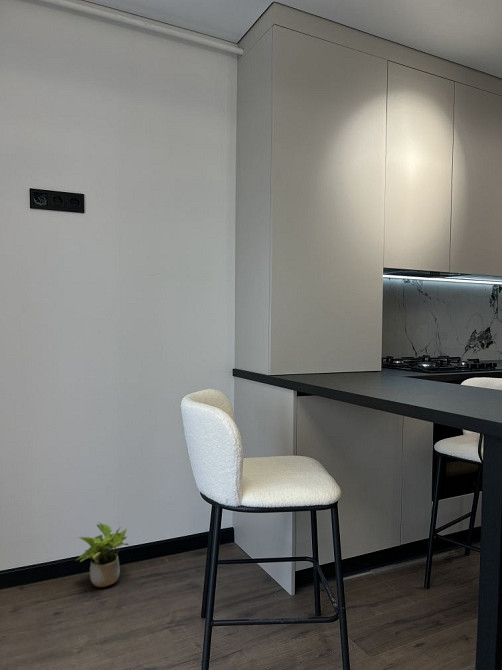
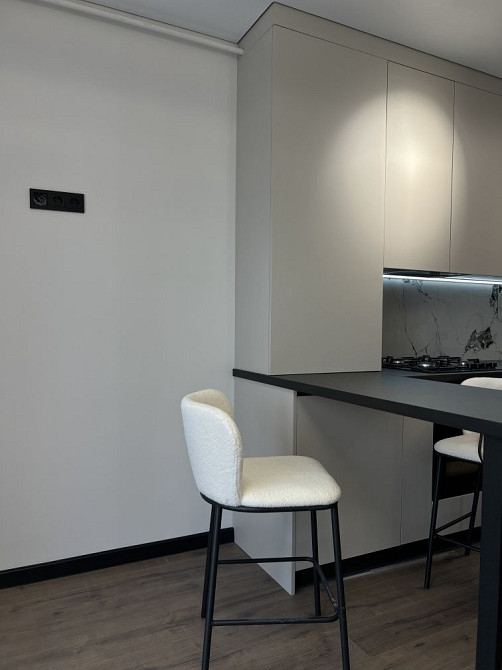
- potted plant (102, 554)
